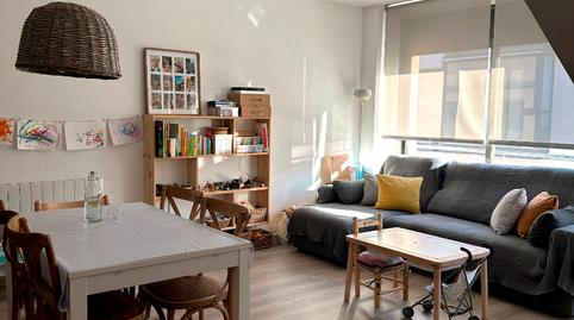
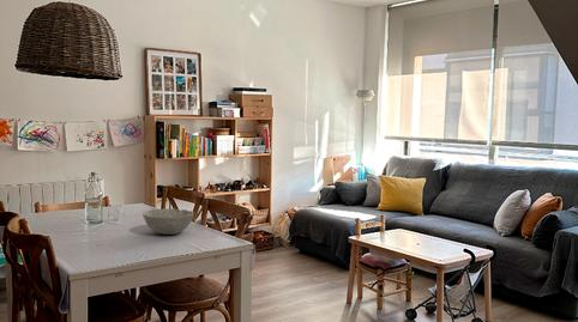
+ bowl (168, 223)
